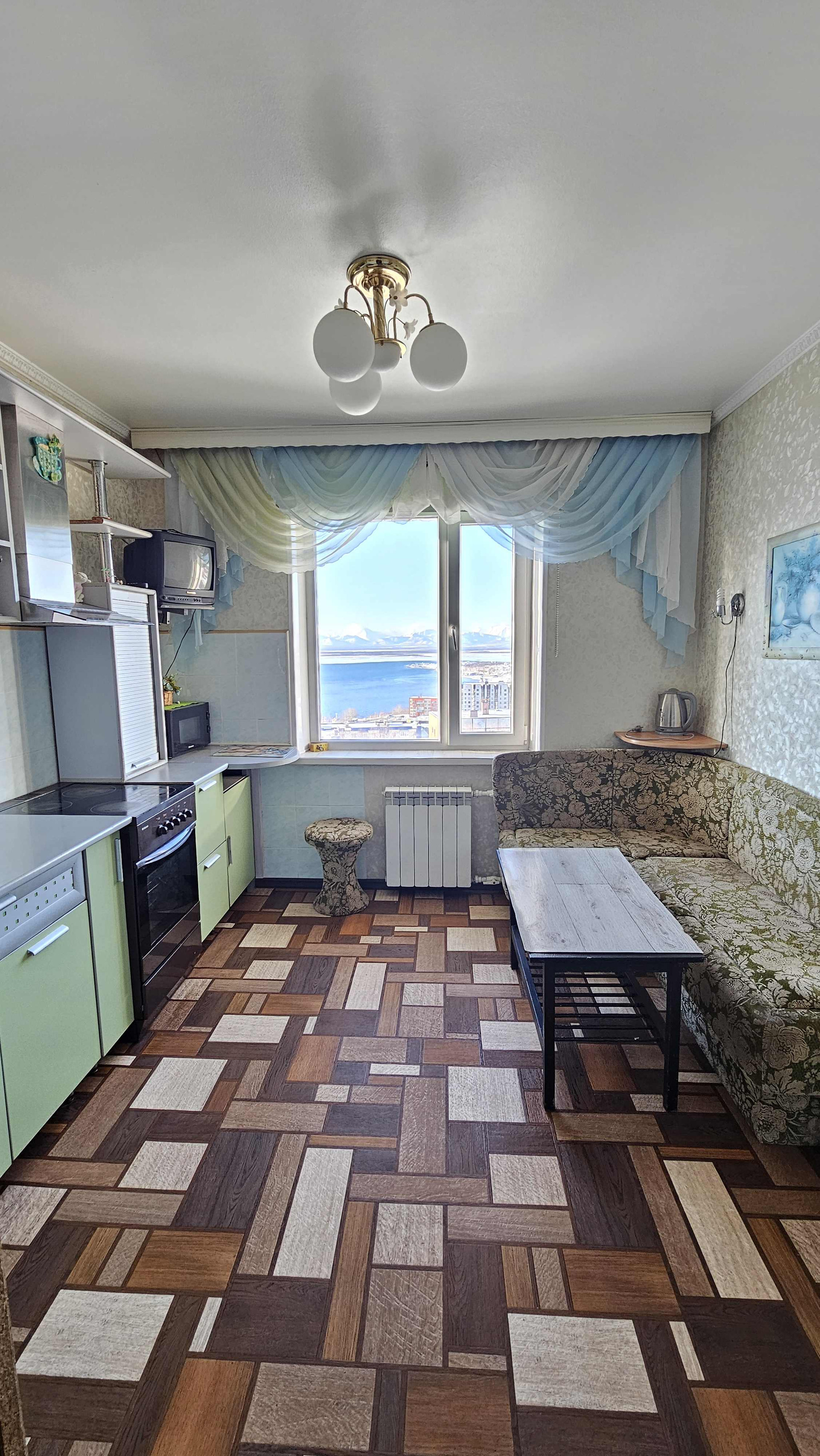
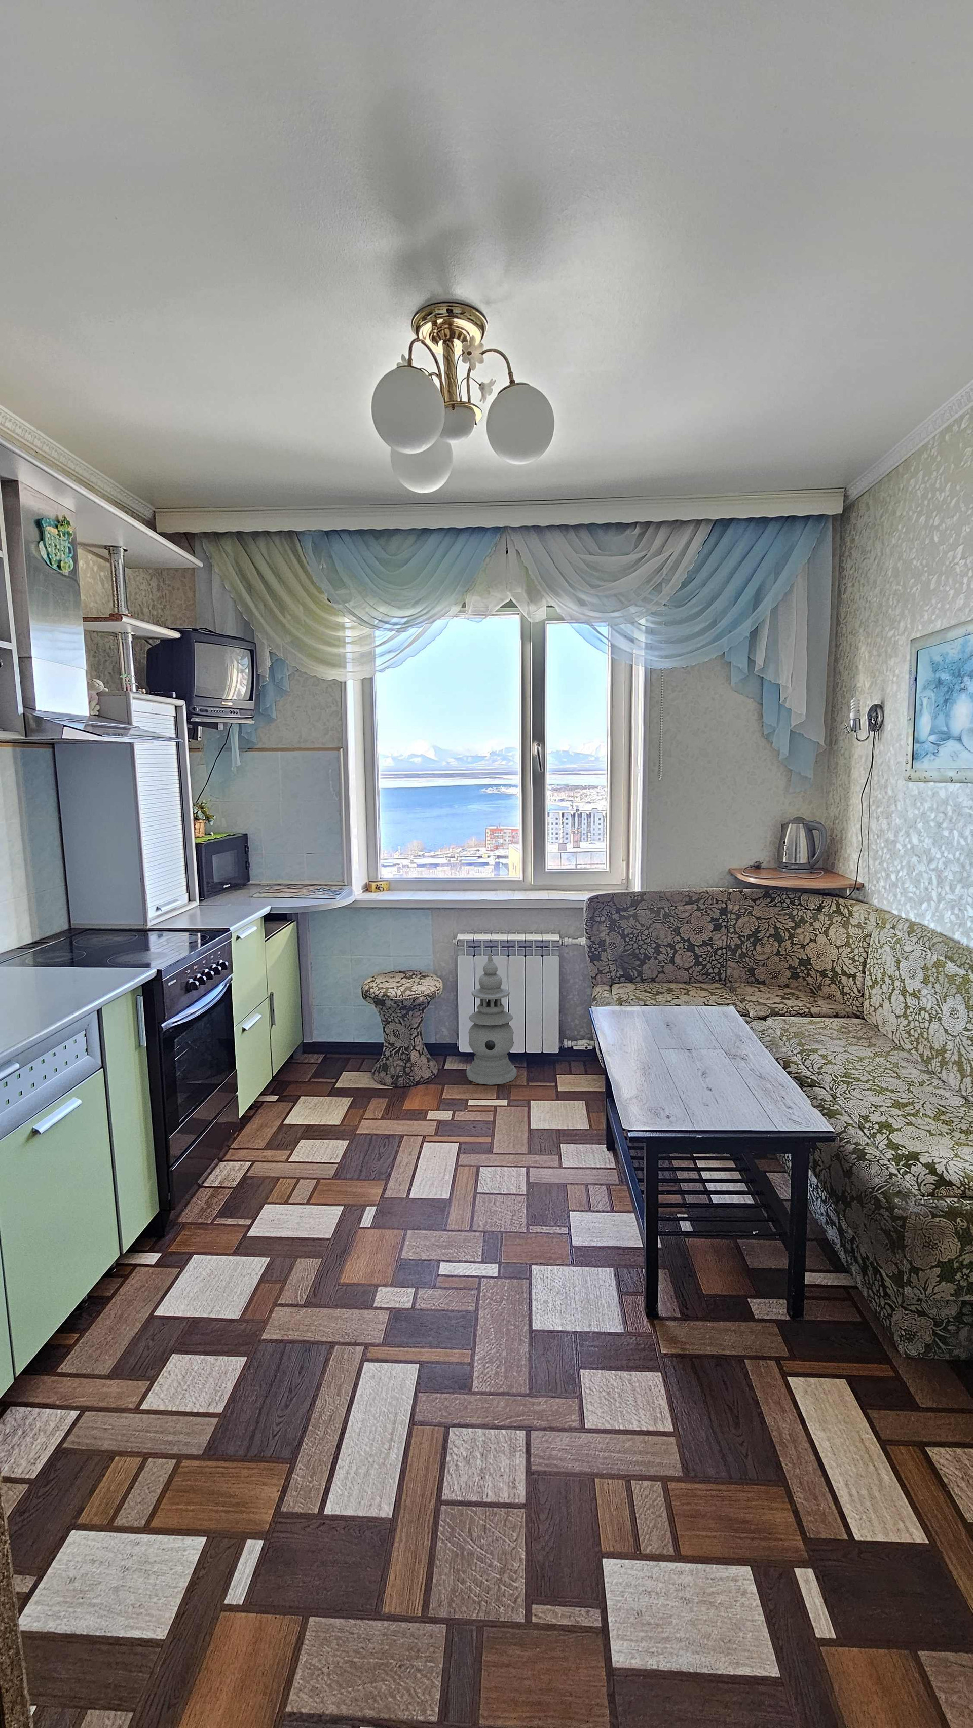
+ lantern (490, 1015)
